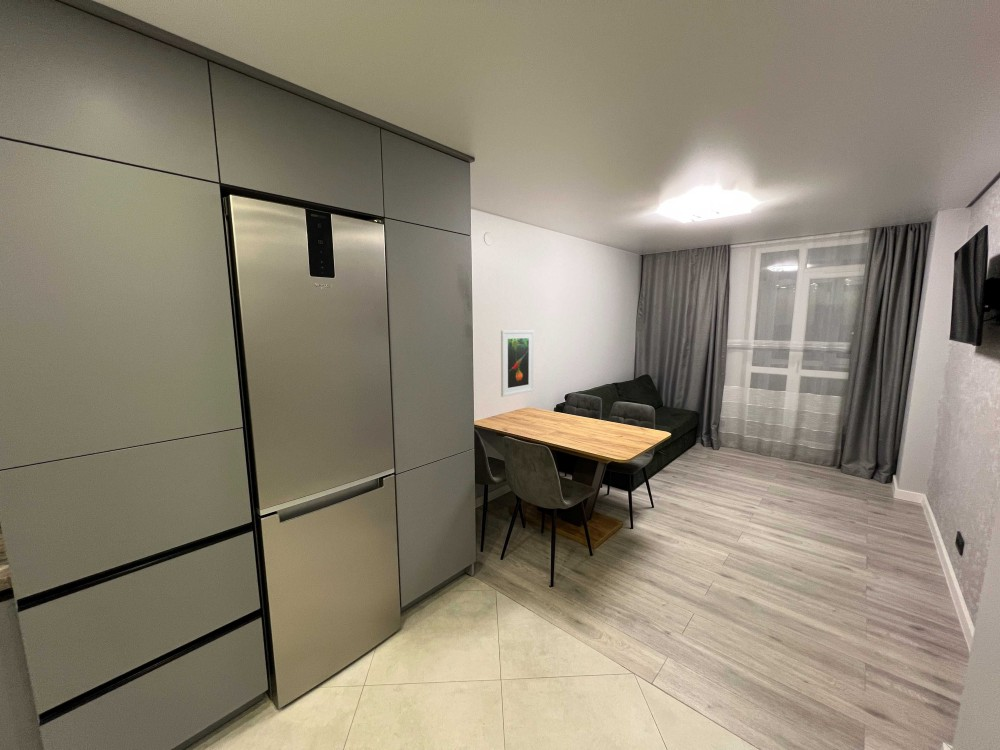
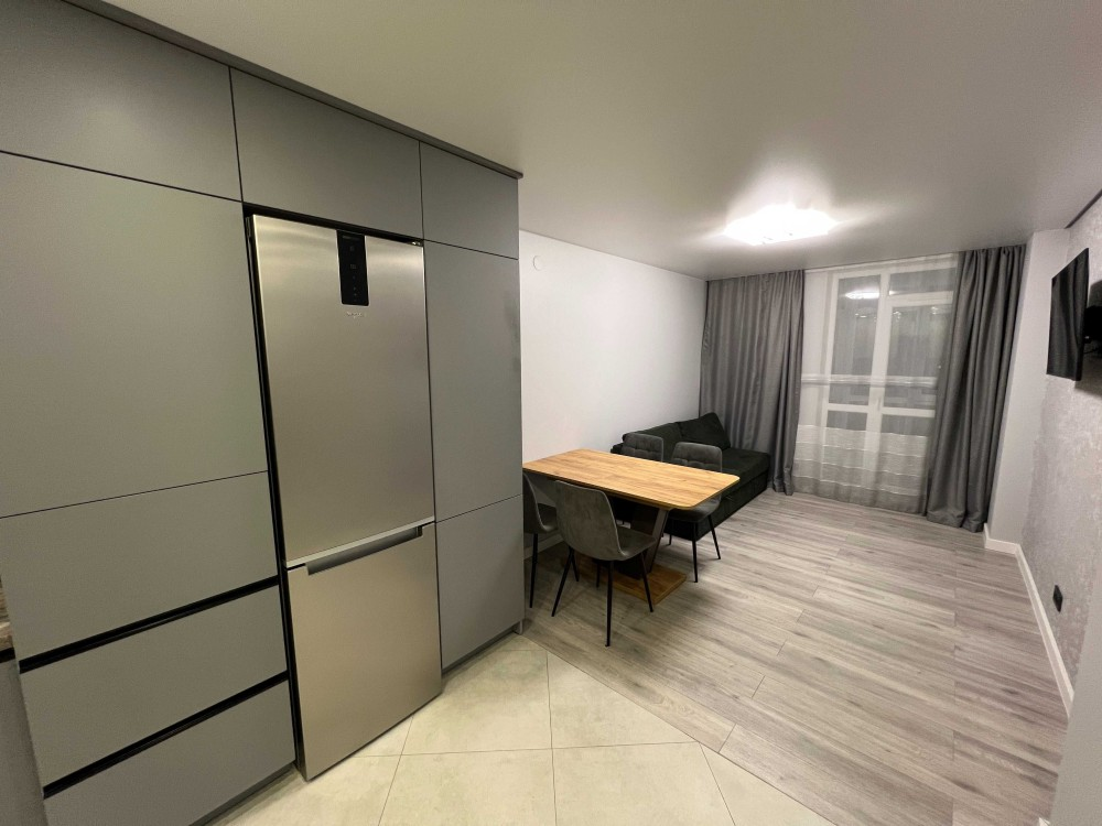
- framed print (518, 362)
